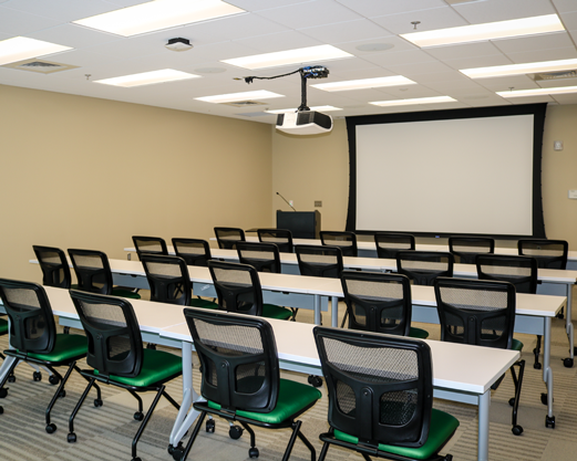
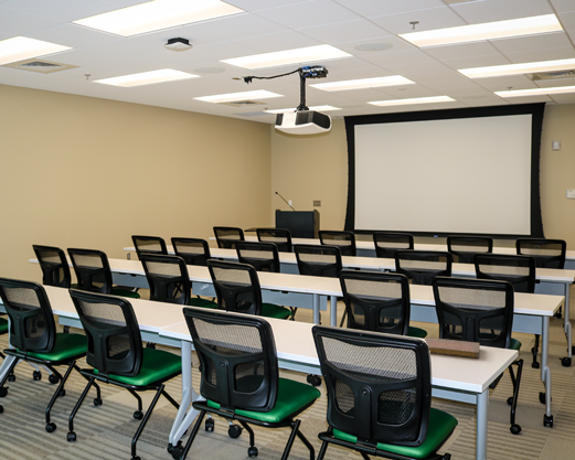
+ notebook (450, 346)
